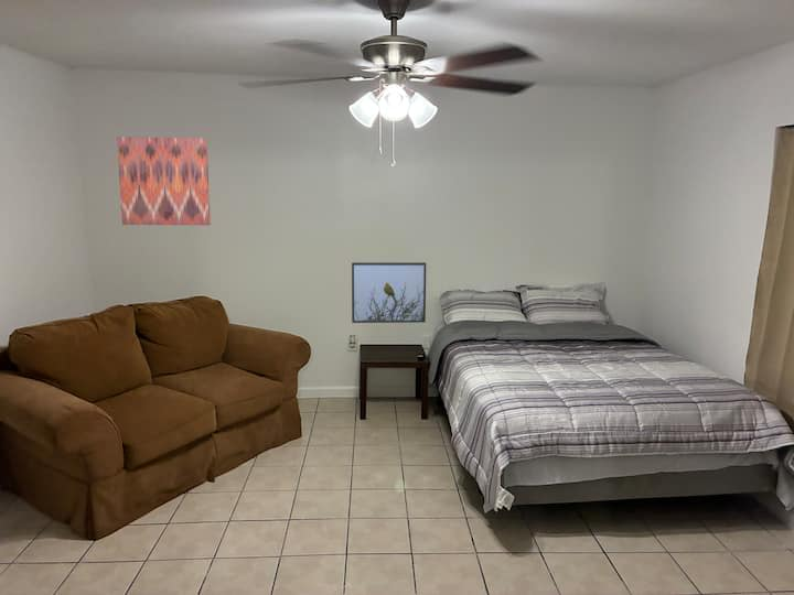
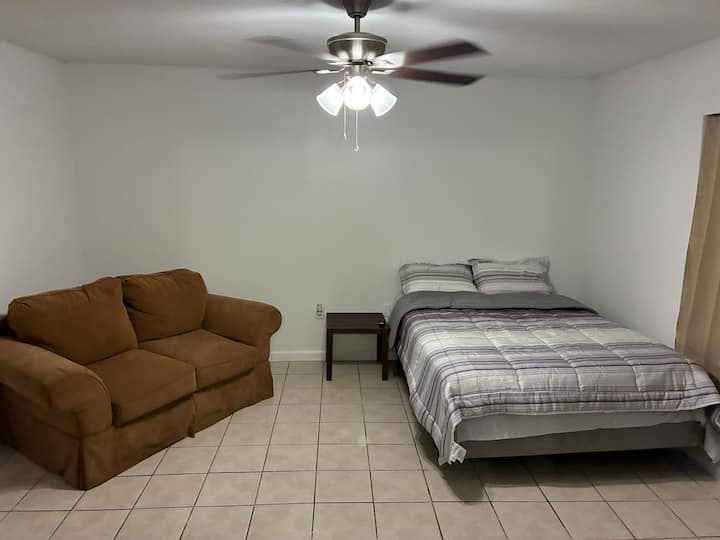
- wall art (164, 182)
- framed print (388, 292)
